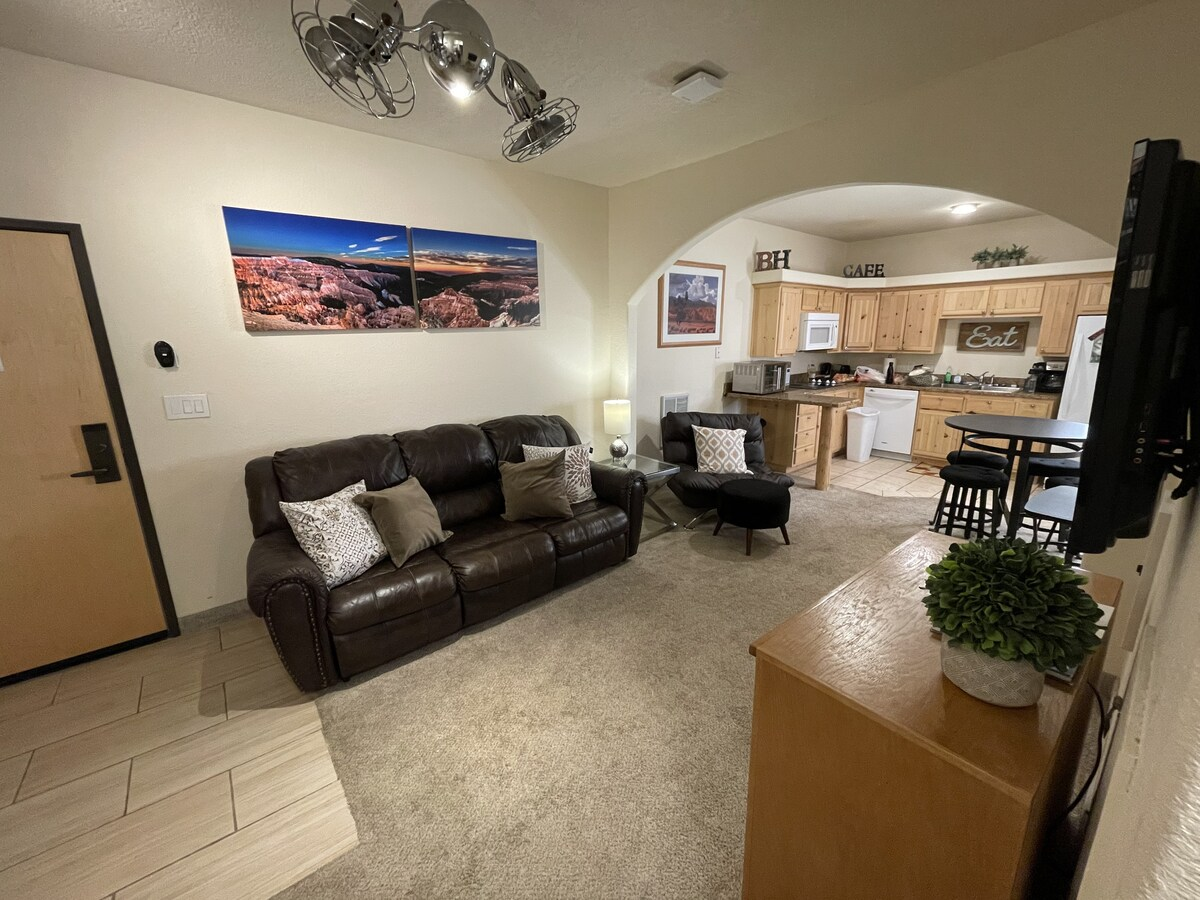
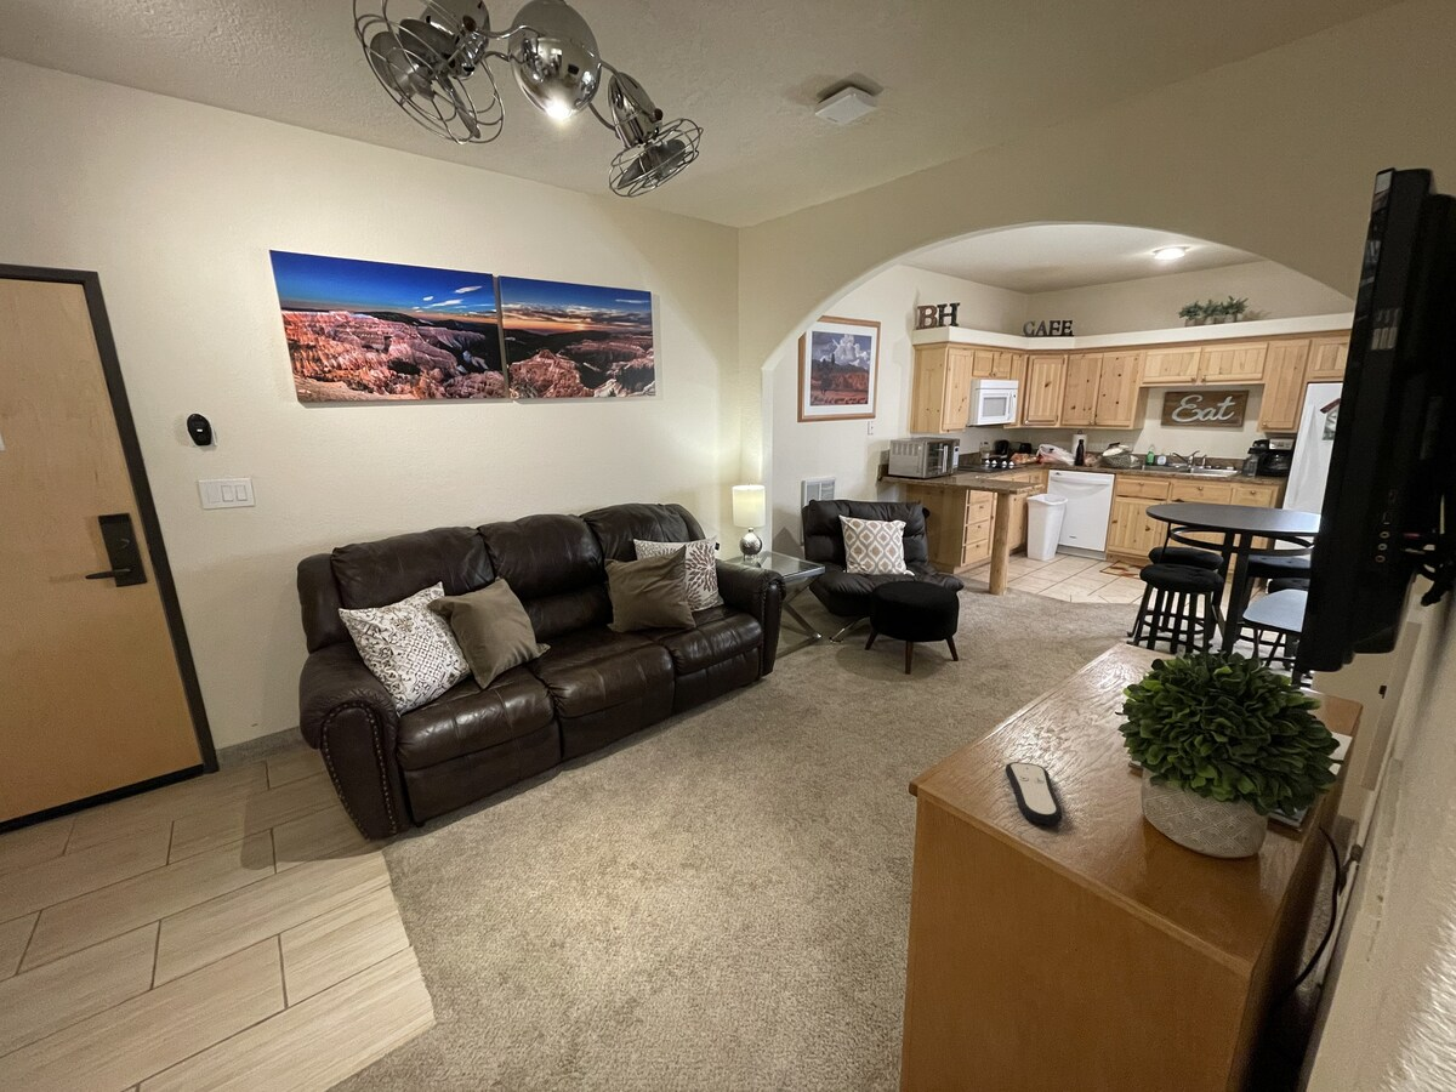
+ remote control (1033, 790)
